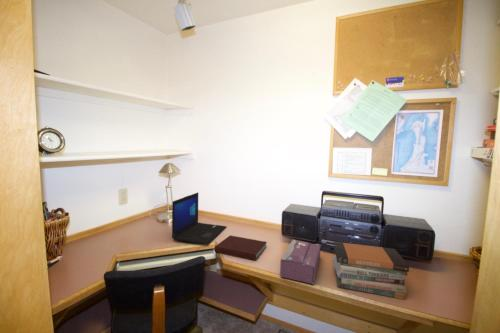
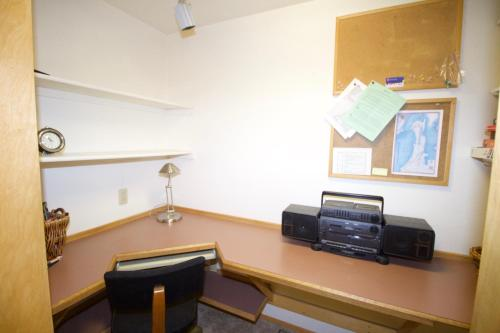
- notebook (241, 246)
- book stack (366, 267)
- tissue box (301, 259)
- laptop (197, 215)
